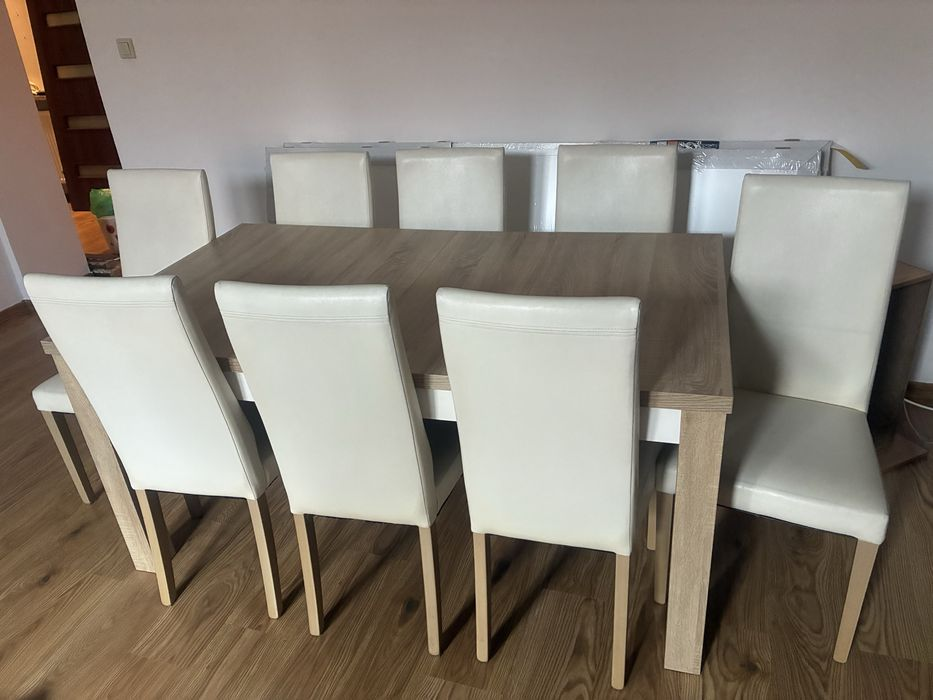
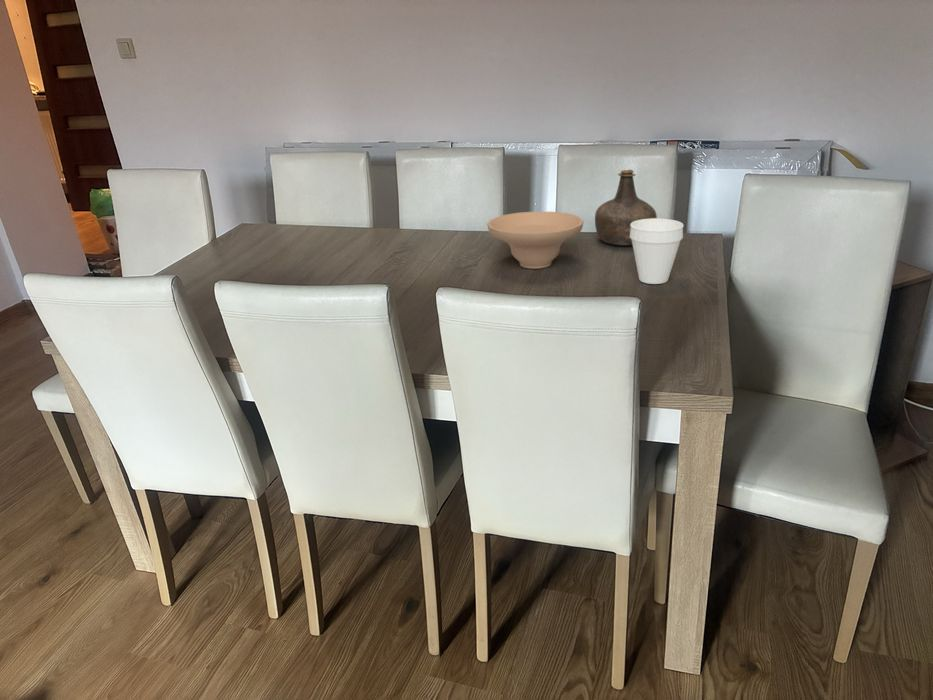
+ bowl (535, 243)
+ bottle (625, 206)
+ cup (655, 252)
